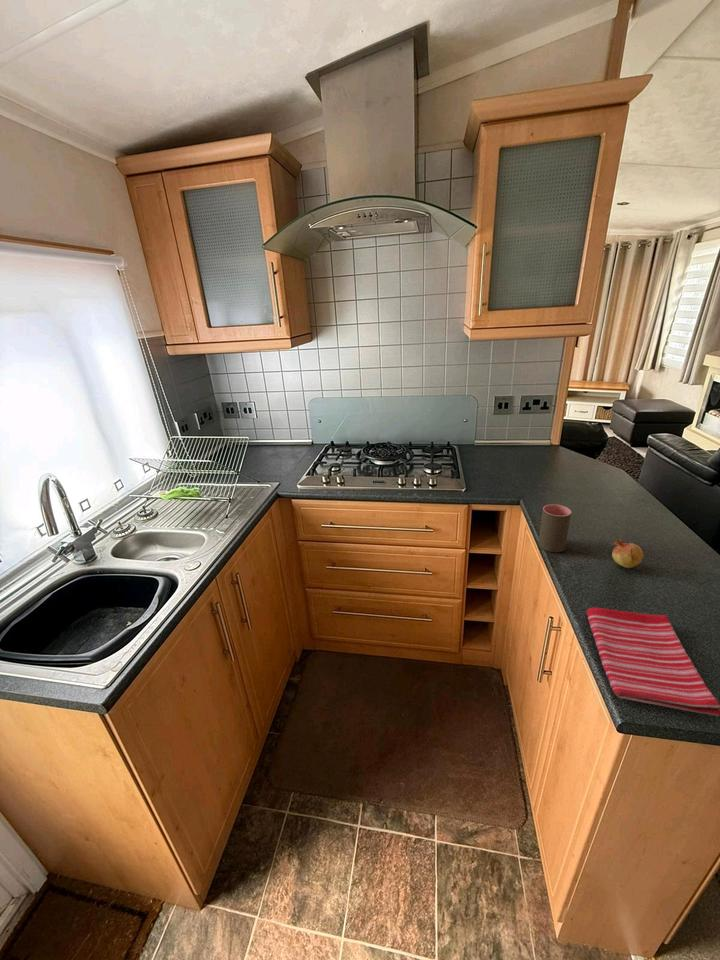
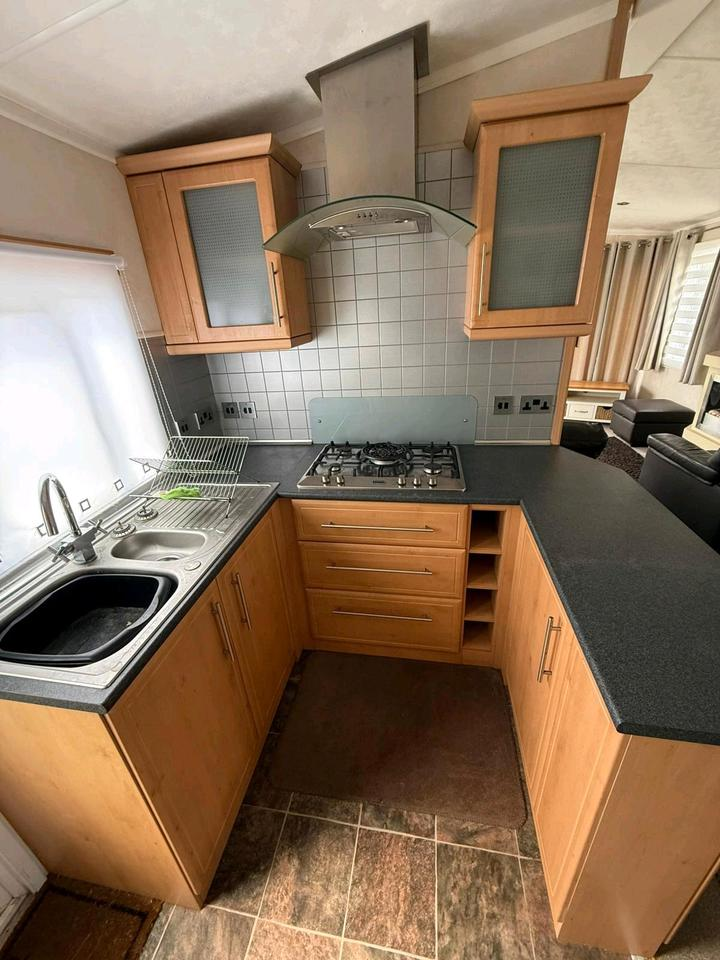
- fruit (627, 553)
- dish towel (643, 652)
- cup (554, 528)
